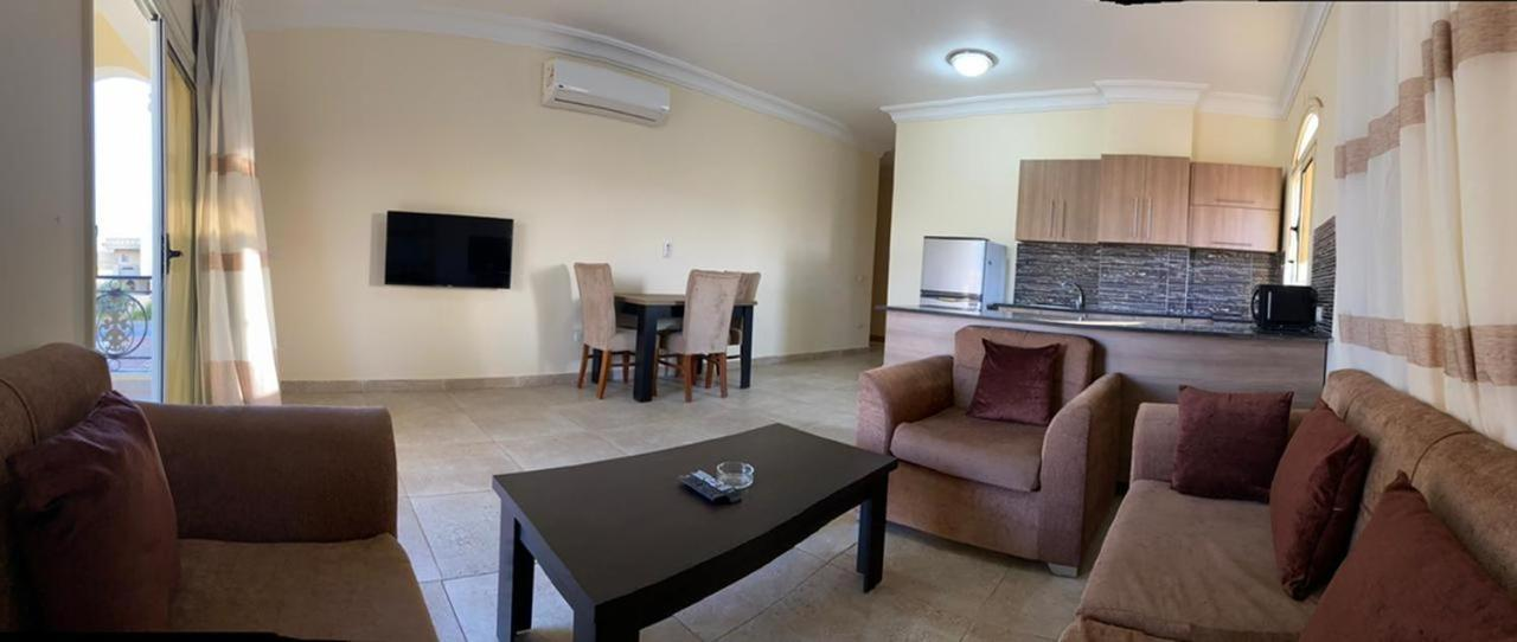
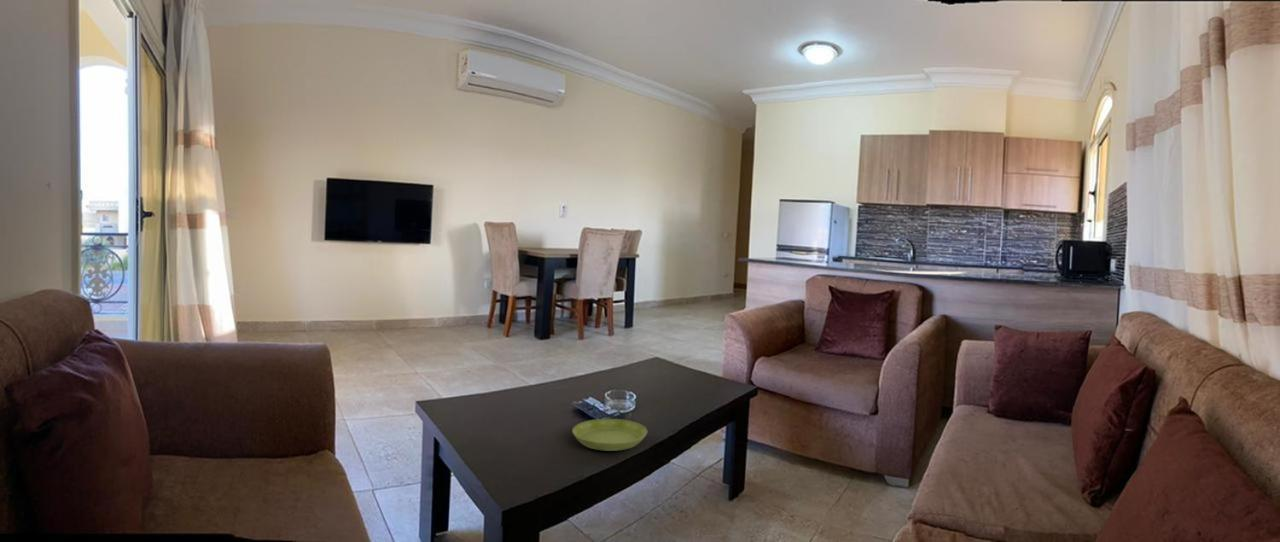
+ saucer (609, 435)
